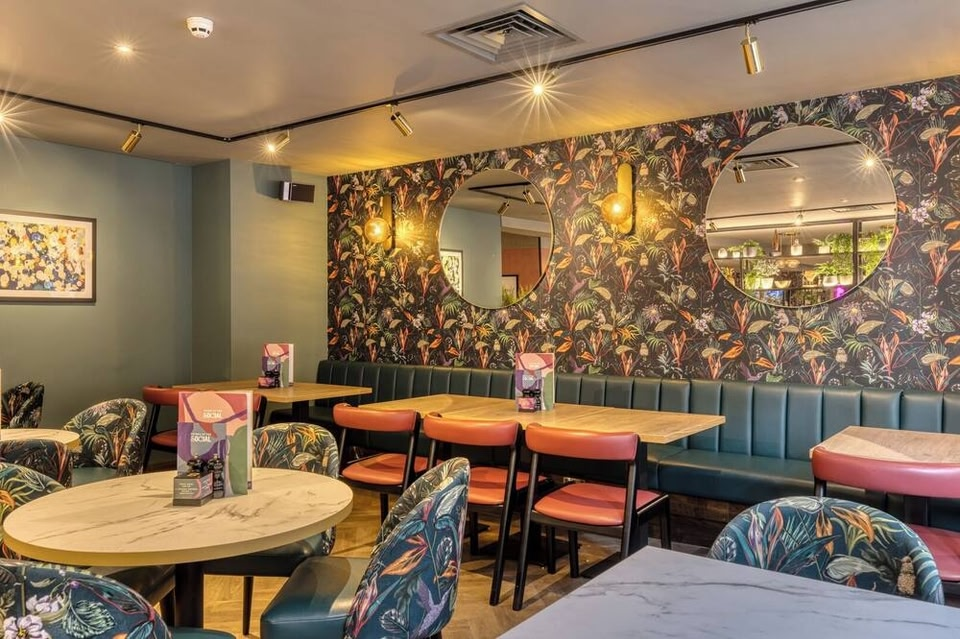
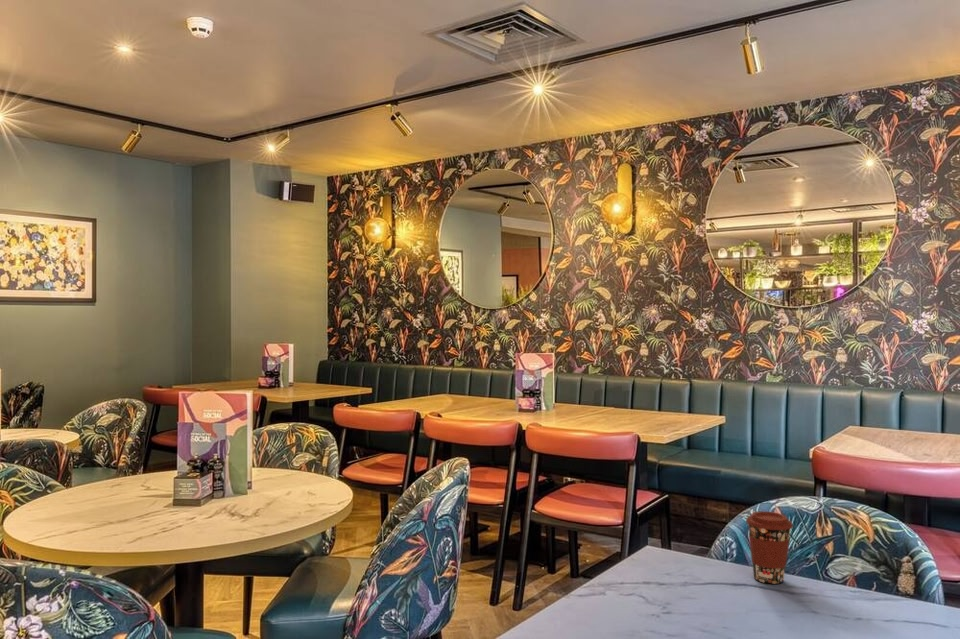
+ coffee cup (768, 547)
